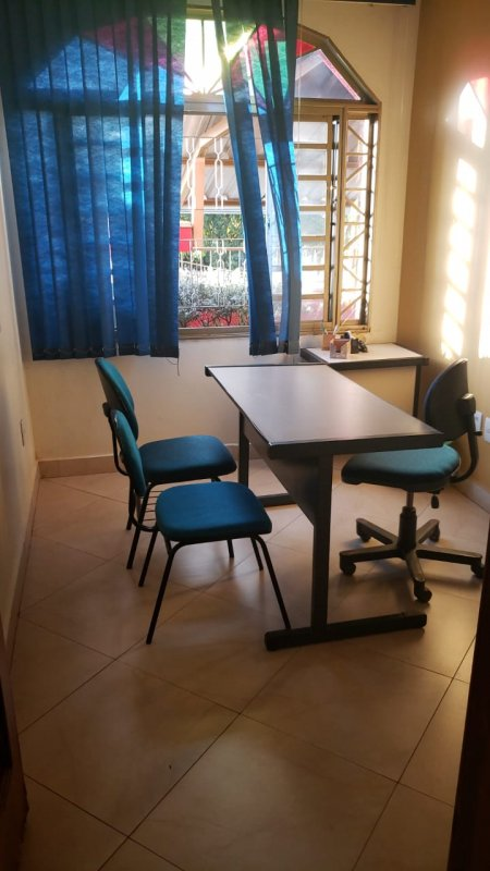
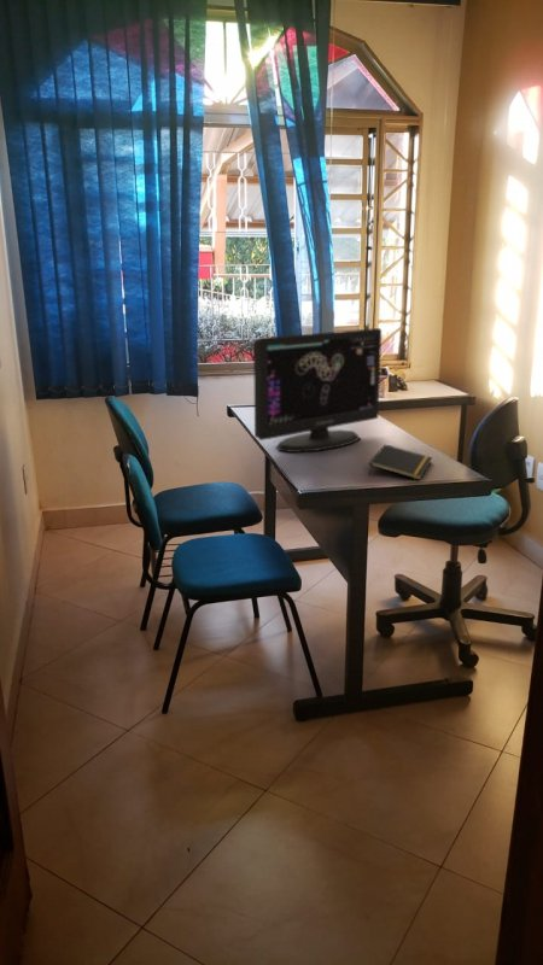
+ computer monitor (320, 388)
+ notepad (401, 461)
